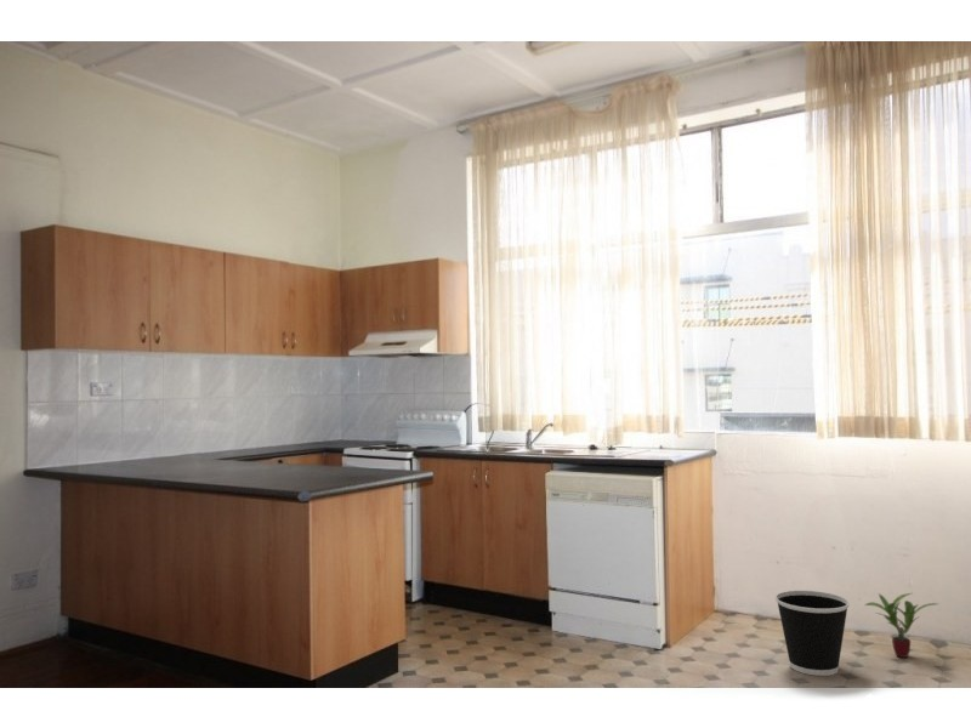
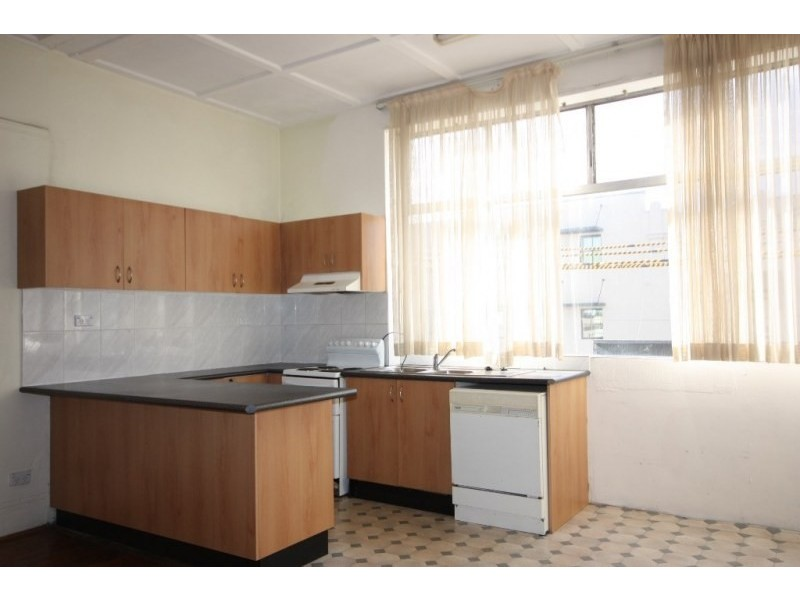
- wastebasket (812, 632)
- potted plant (901, 627)
